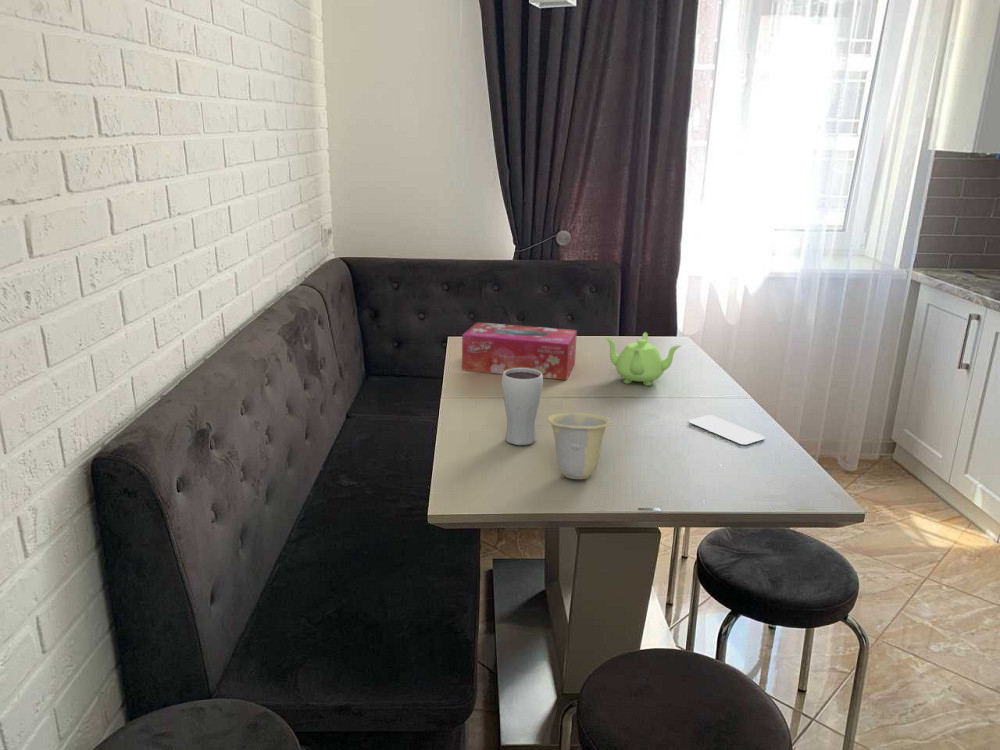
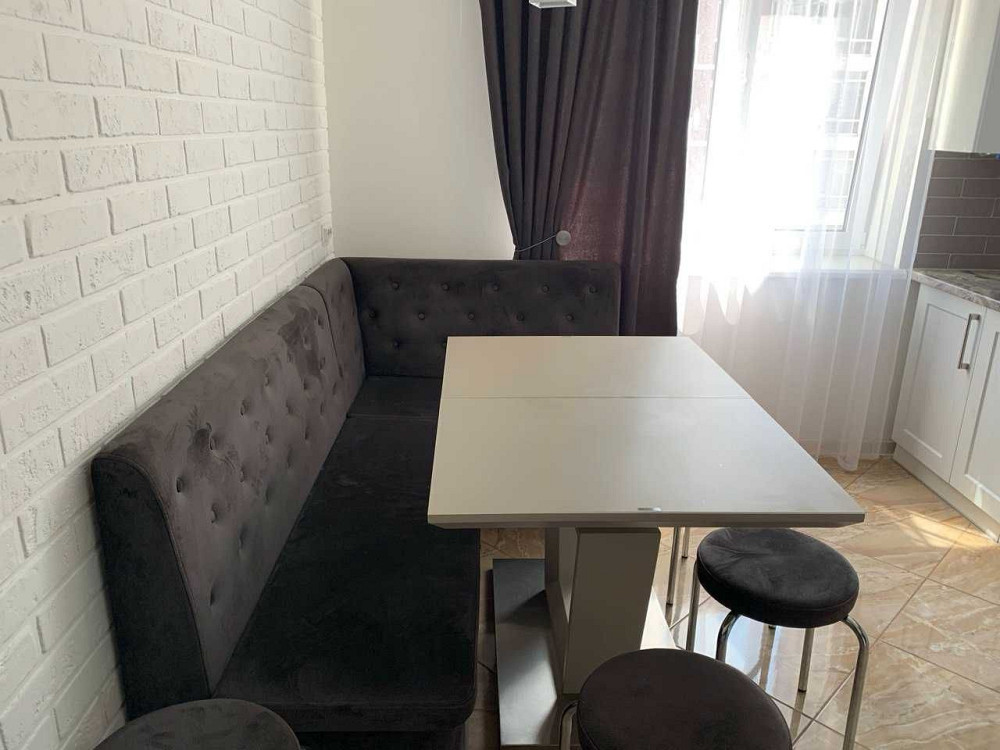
- teapot (641, 360)
- tissue box (520, 349)
- cup (577, 444)
- drinking glass (521, 407)
- smartphone (725, 429)
